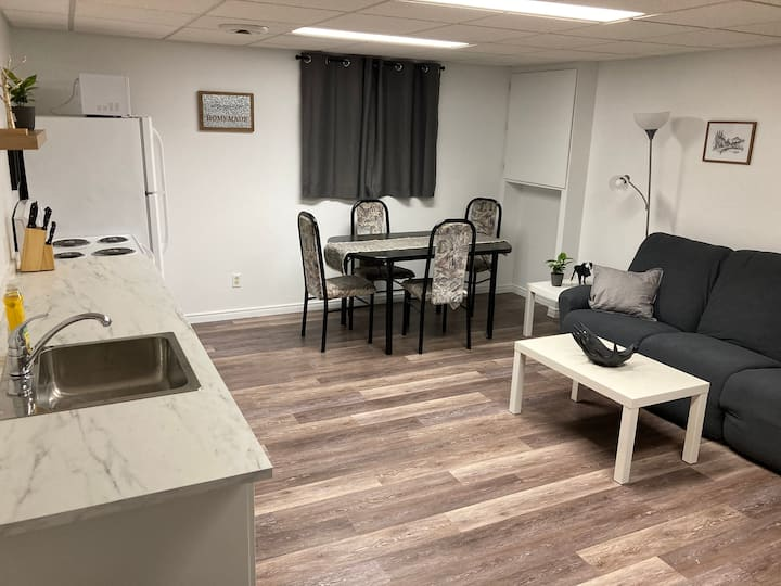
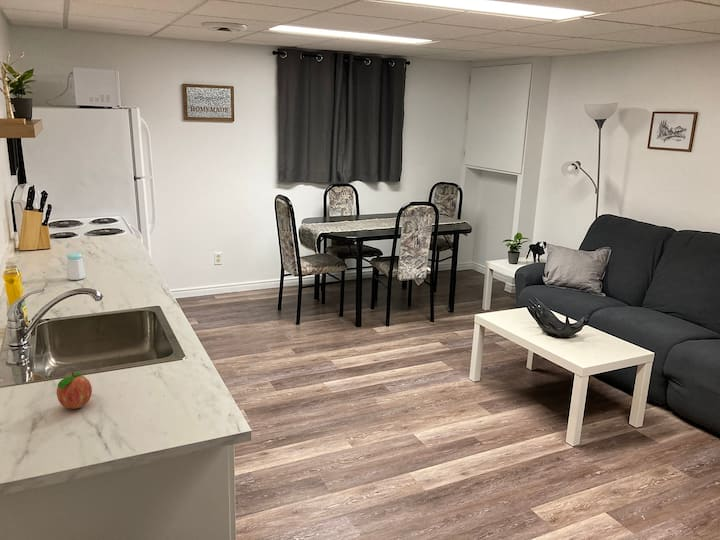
+ fruit (73, 389)
+ salt shaker (75, 266)
